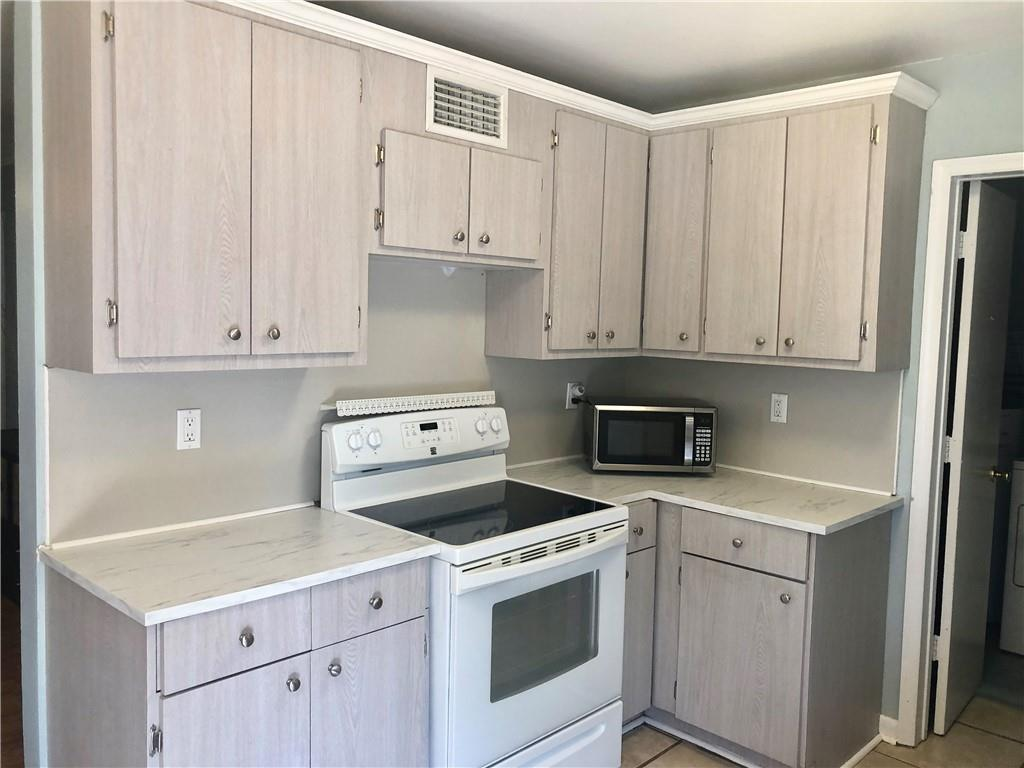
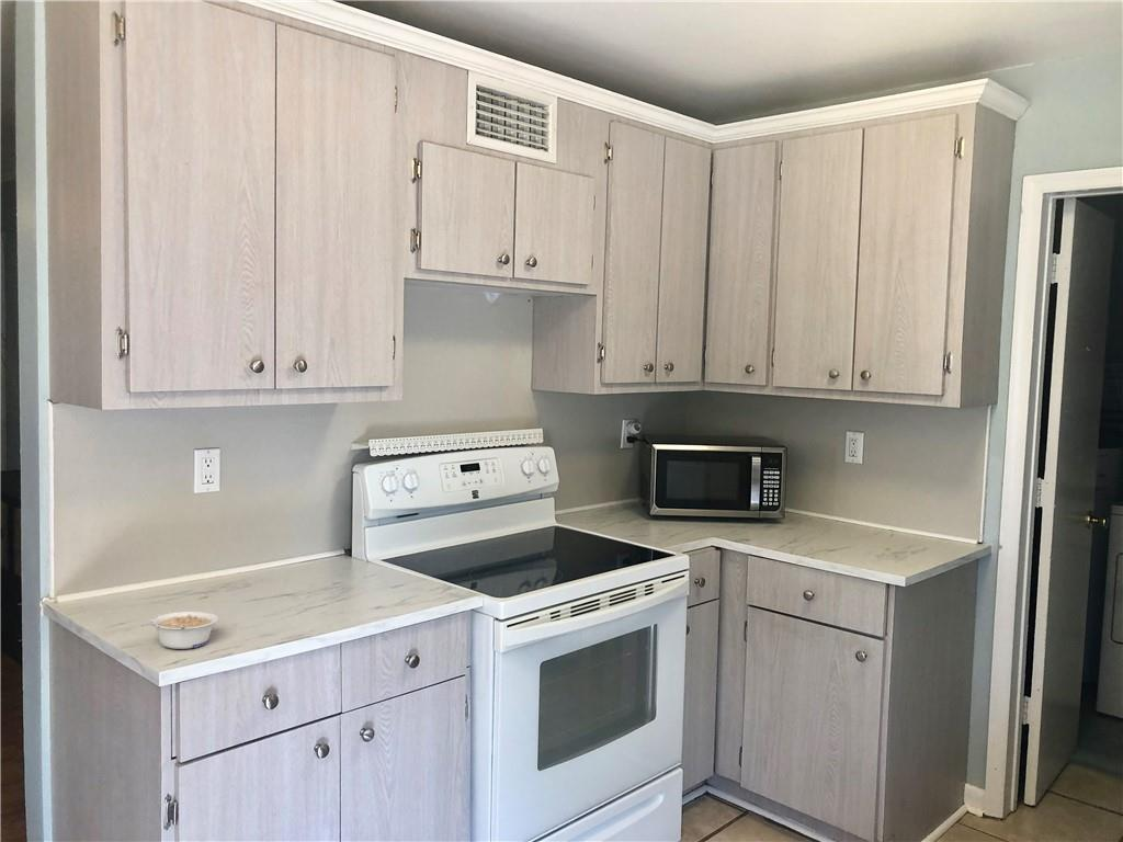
+ legume (185, 628)
